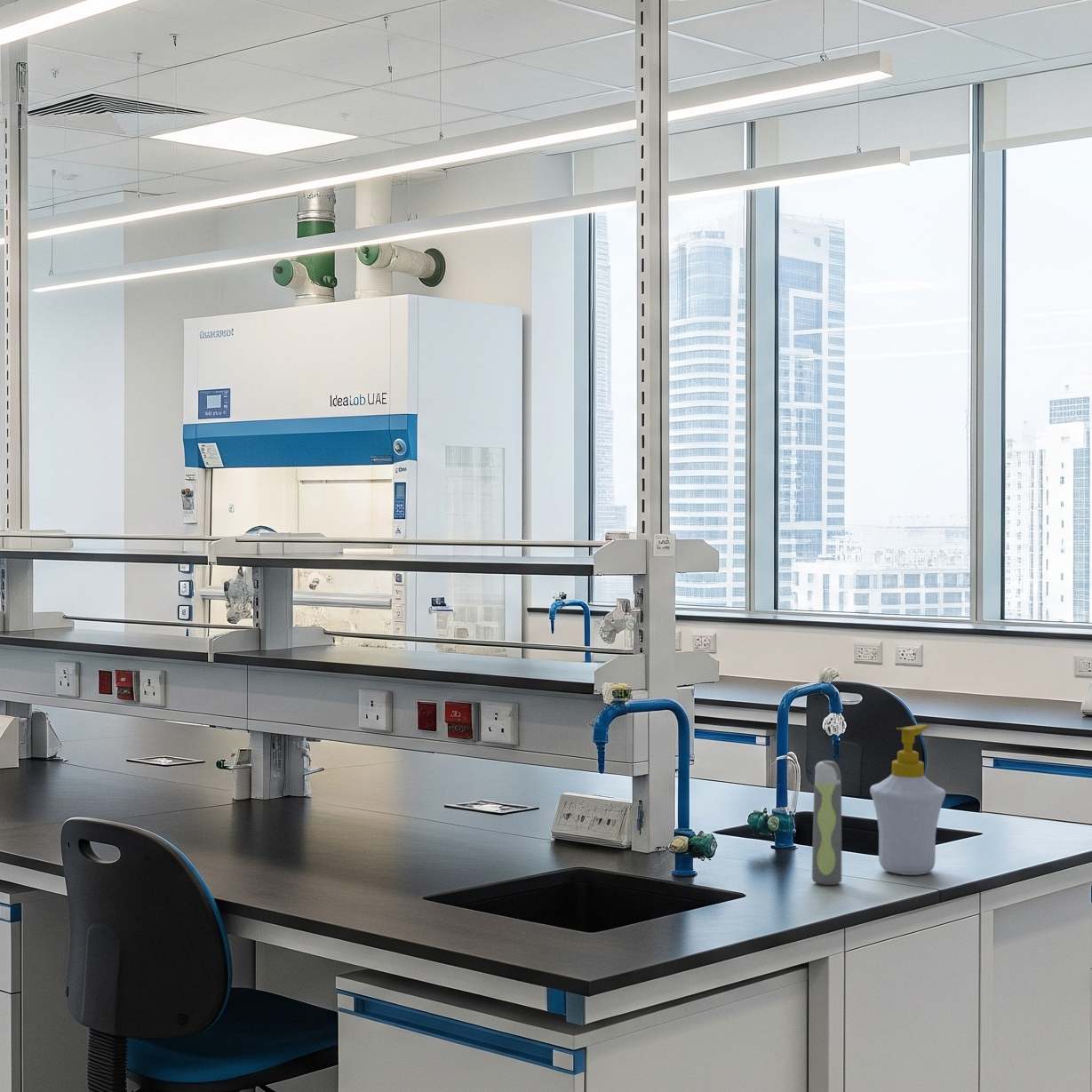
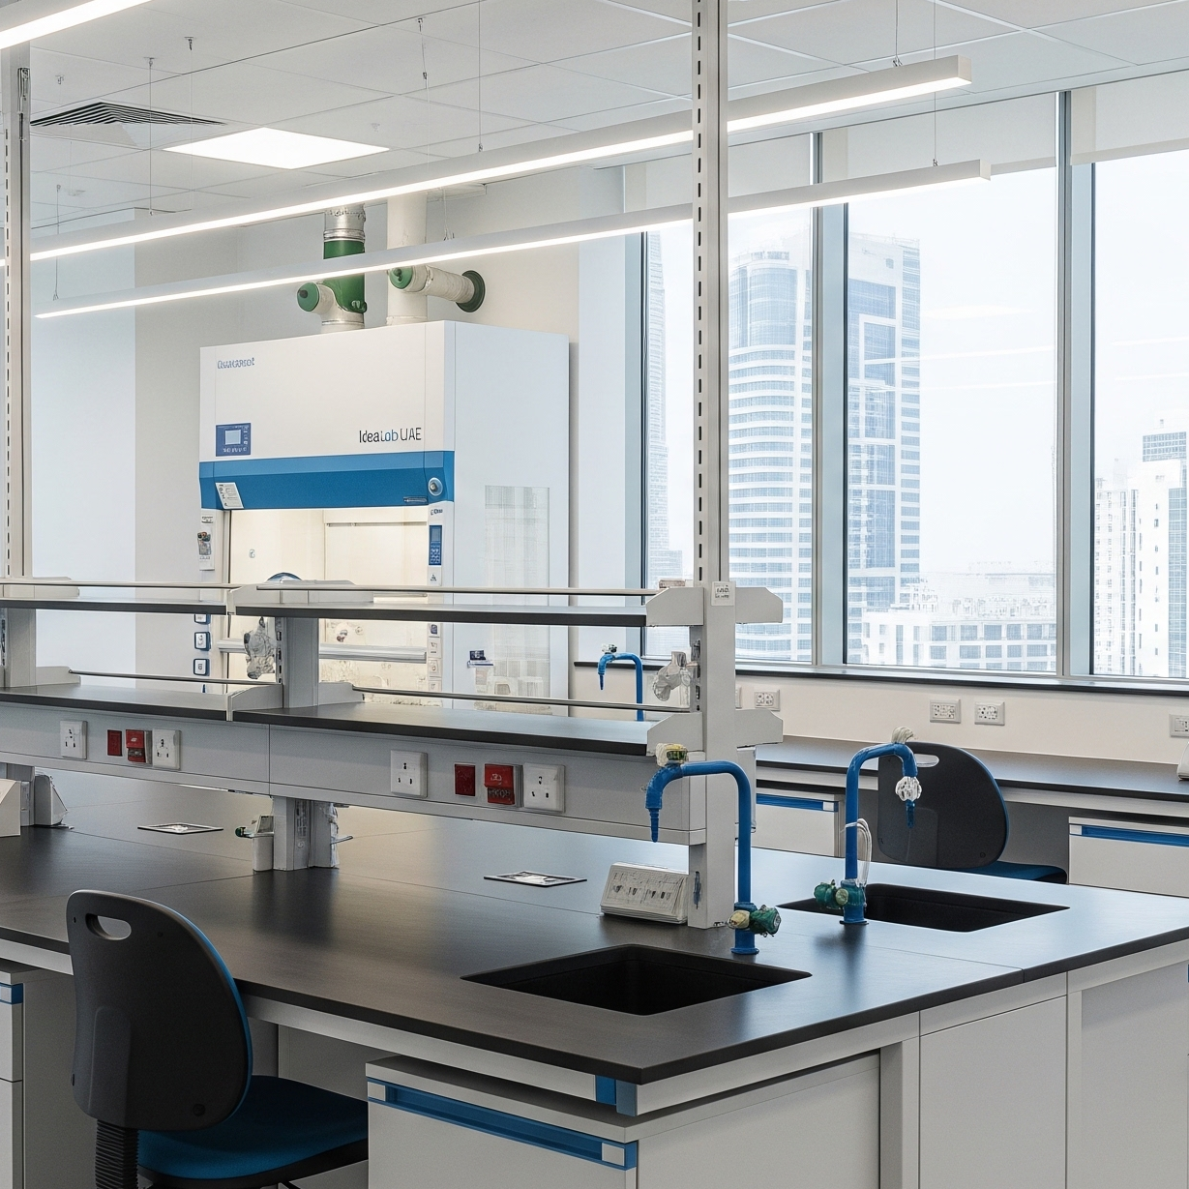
- soap bottle (907, 798)
- spray bottle (827, 821)
